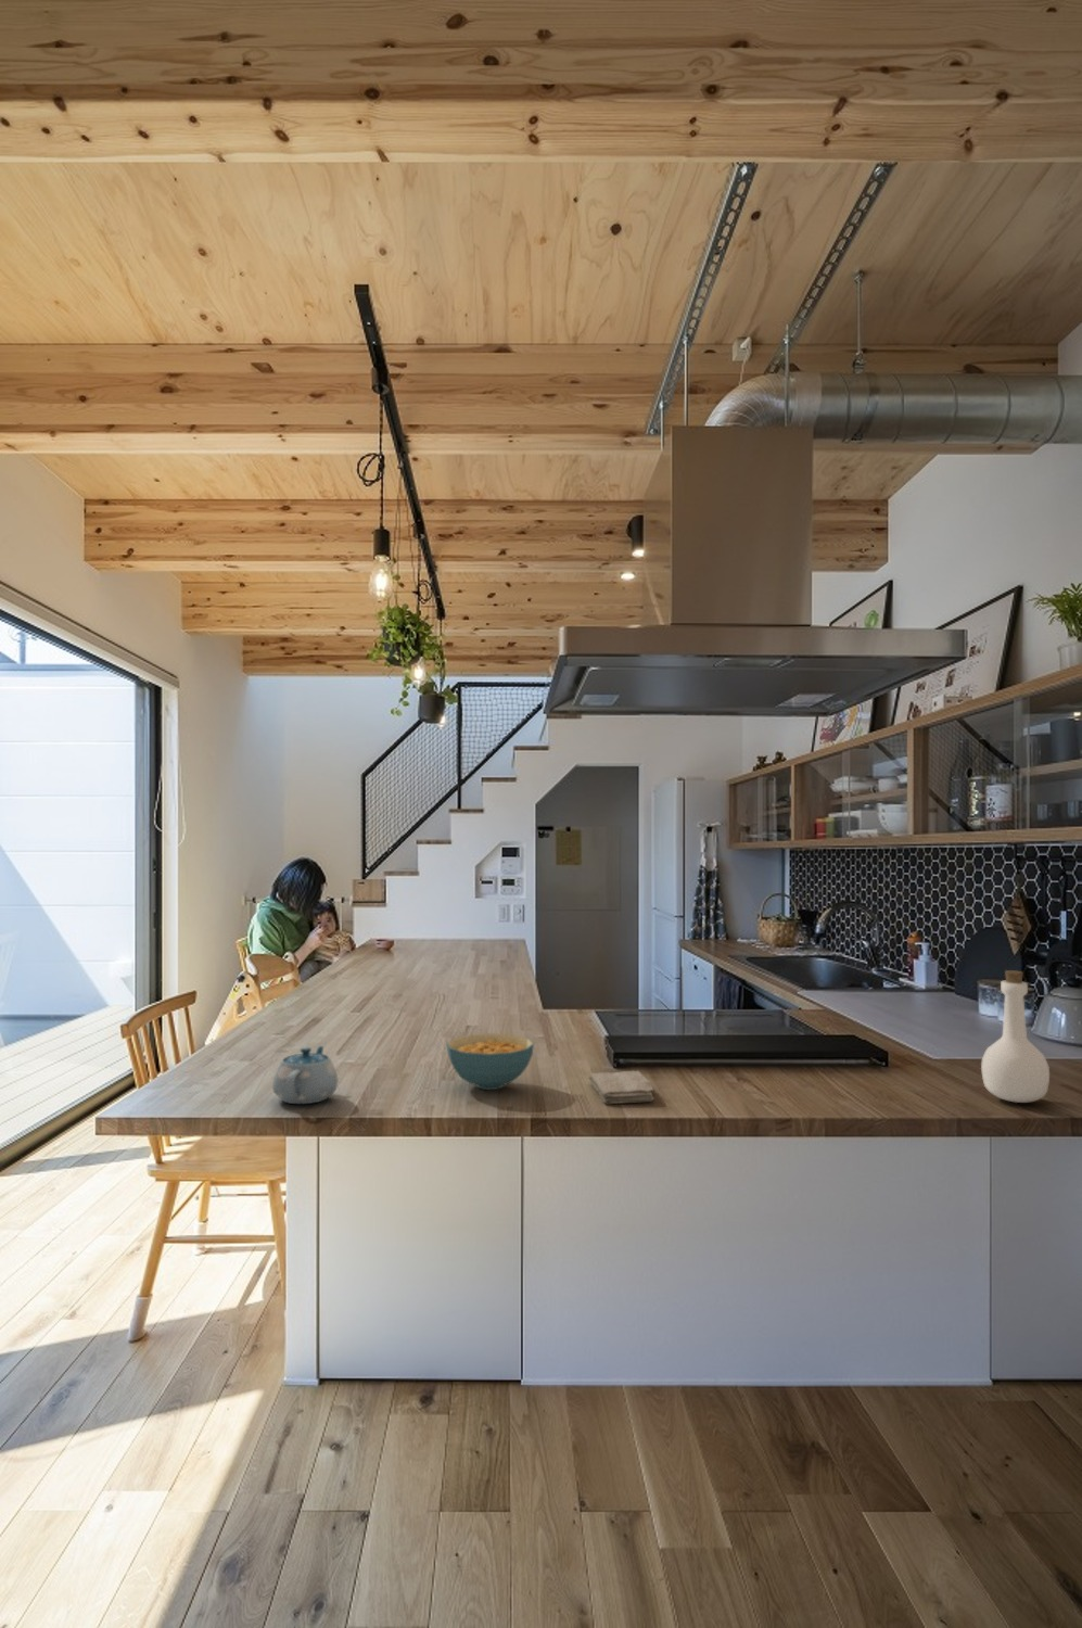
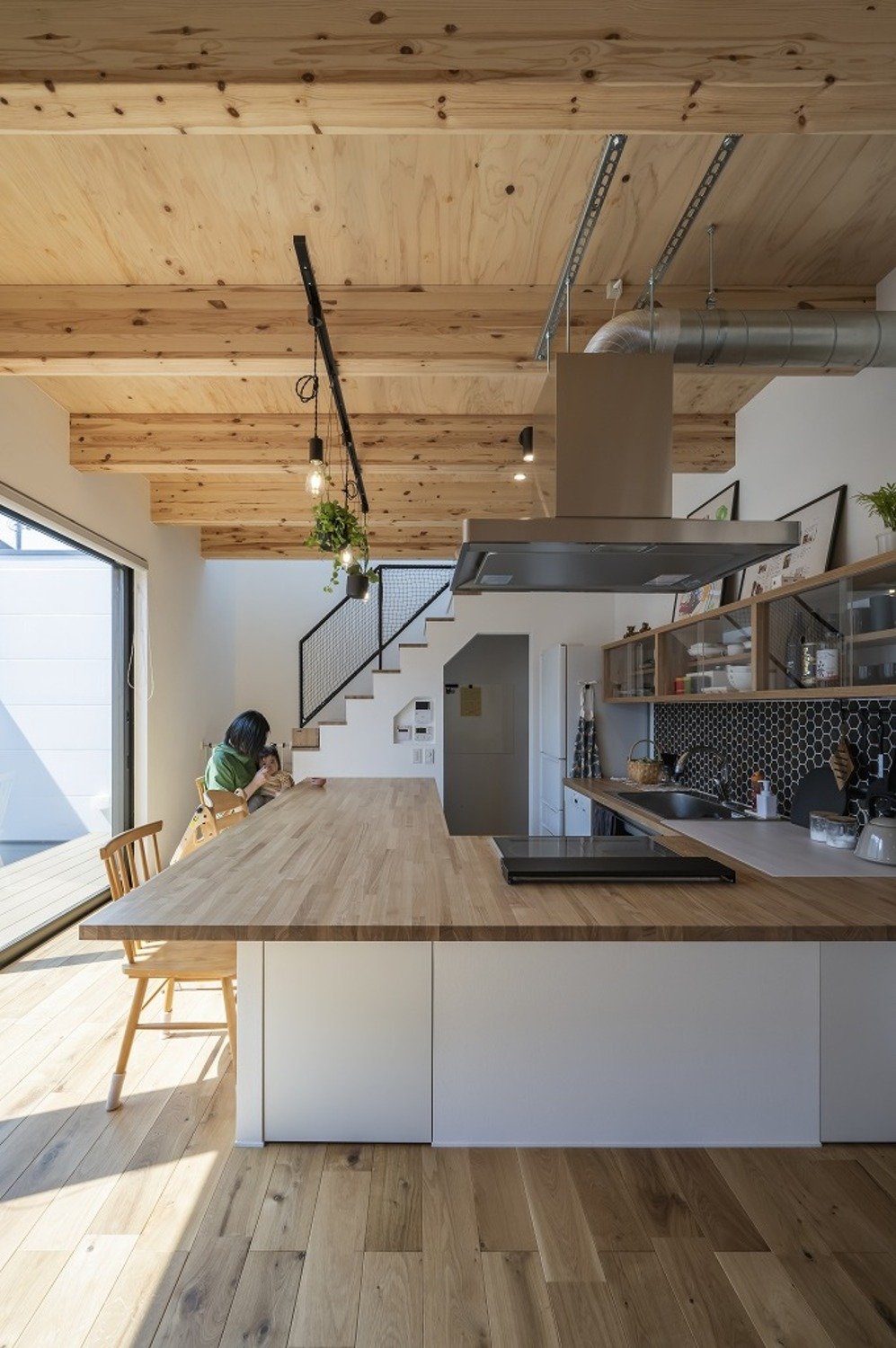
- washcloth (621, 1086)
- chinaware (306, 1072)
- bottle (1013, 1035)
- cereal bowl (489, 1065)
